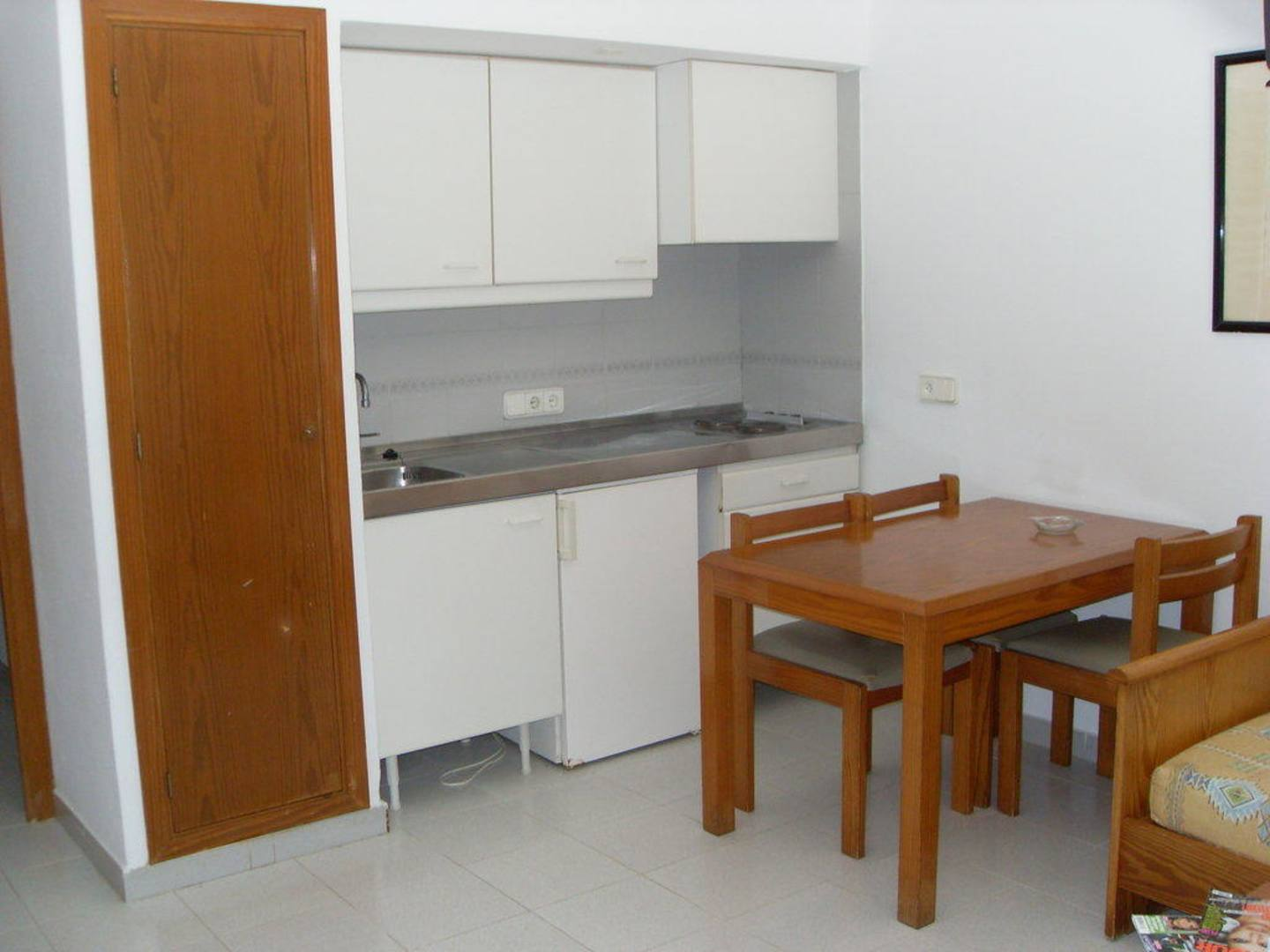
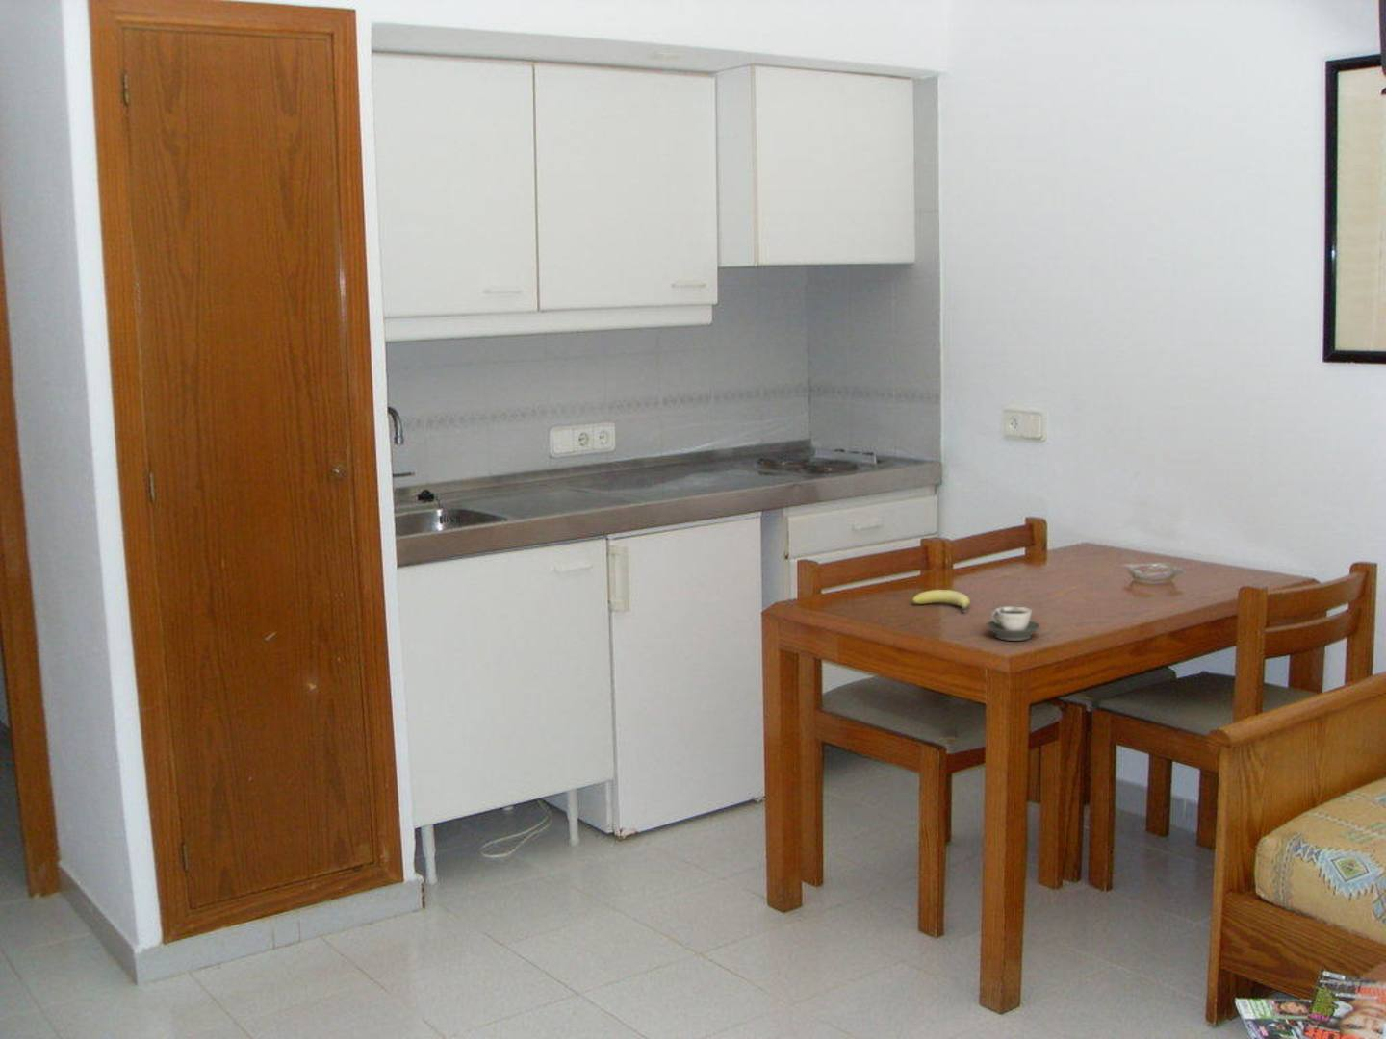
+ fruit (945, 599)
+ cup (1013, 623)
